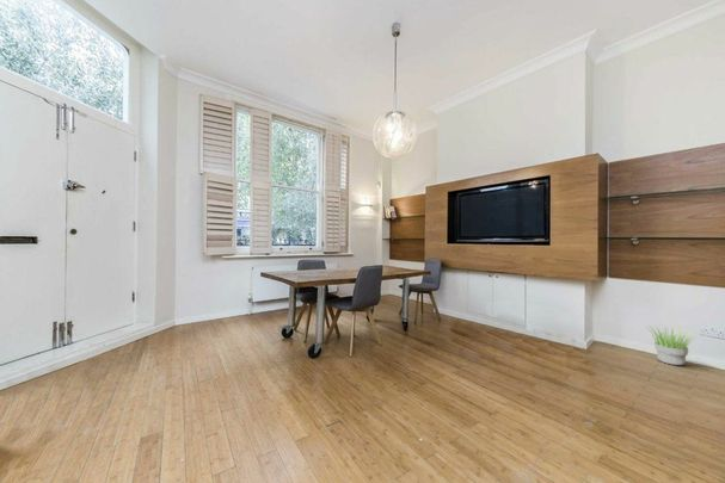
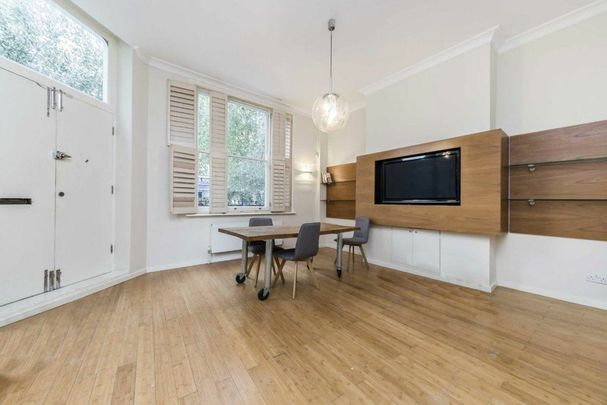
- potted plant (670, 346)
